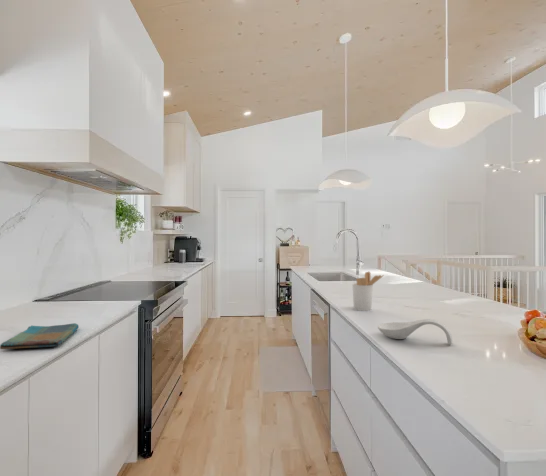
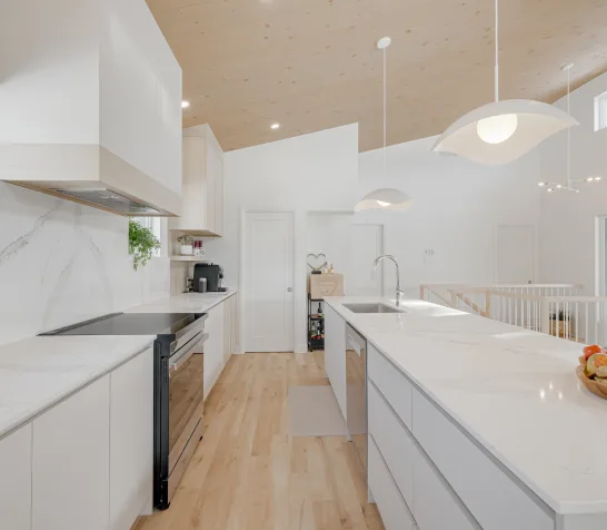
- utensil holder (367, 291)
- spoon rest (413, 328)
- dish towel (43, 335)
